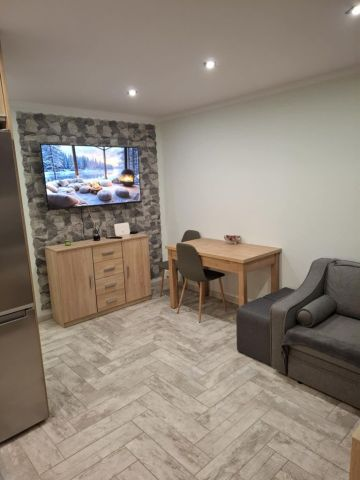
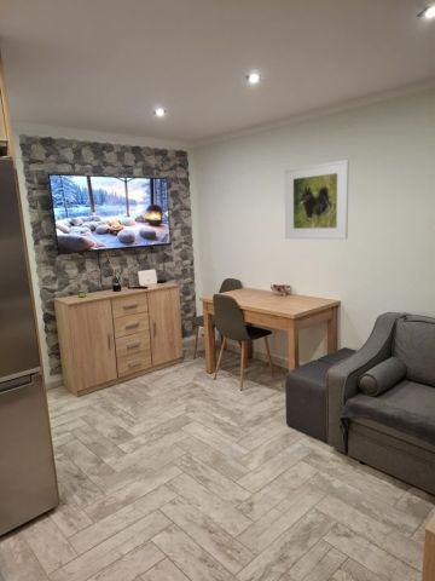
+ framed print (314, 202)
